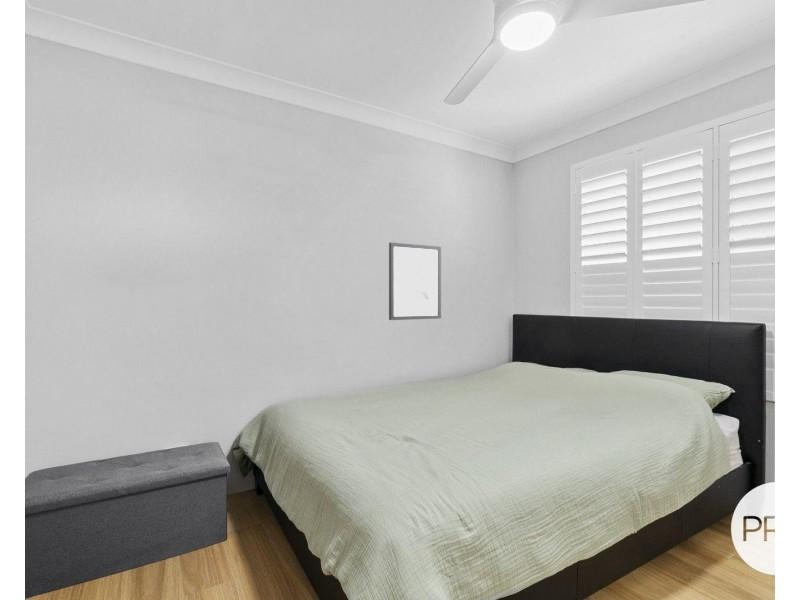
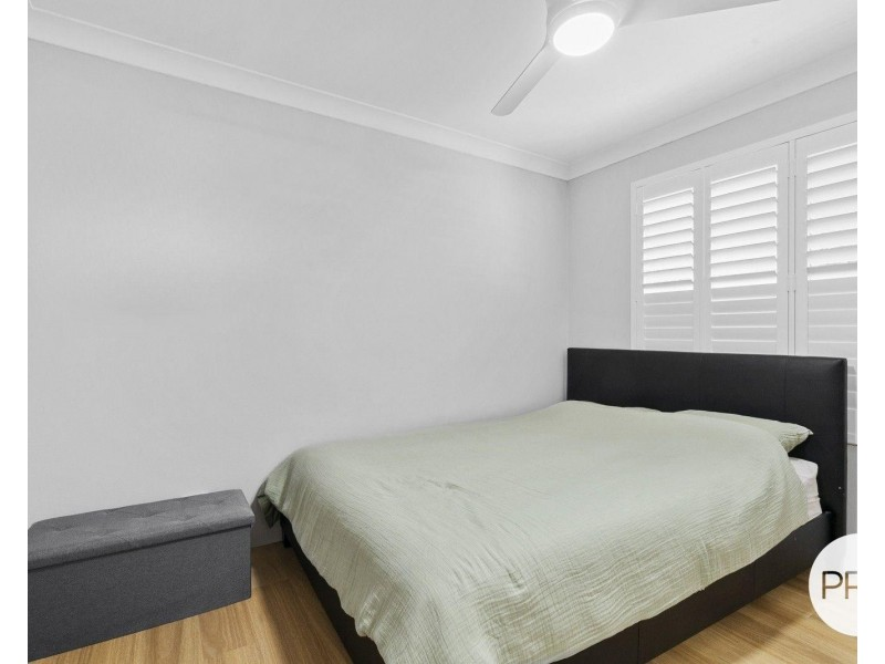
- wall art (415, 282)
